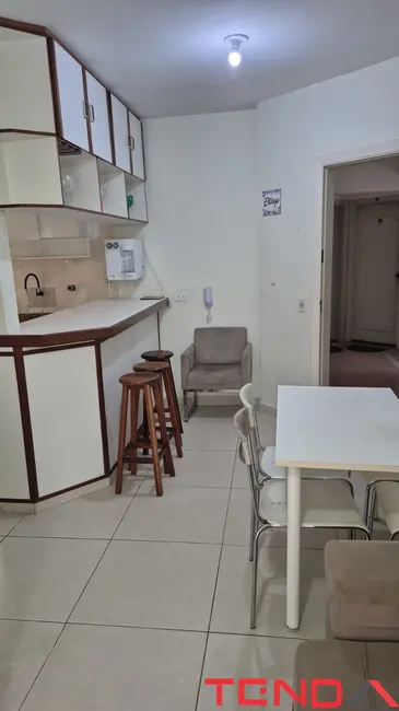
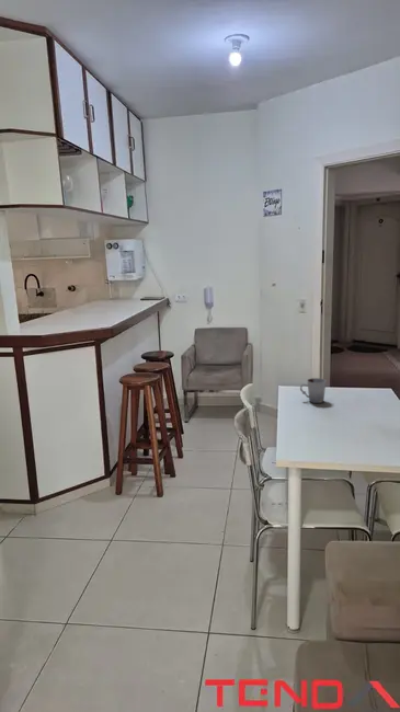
+ cup (312, 390)
